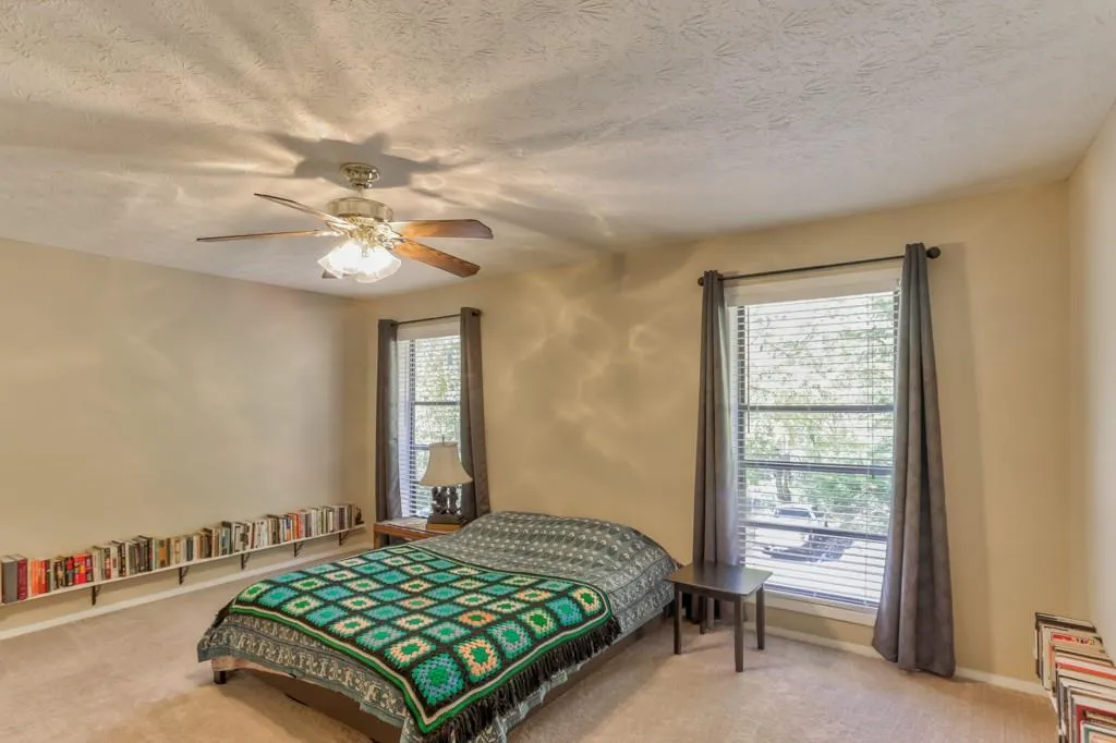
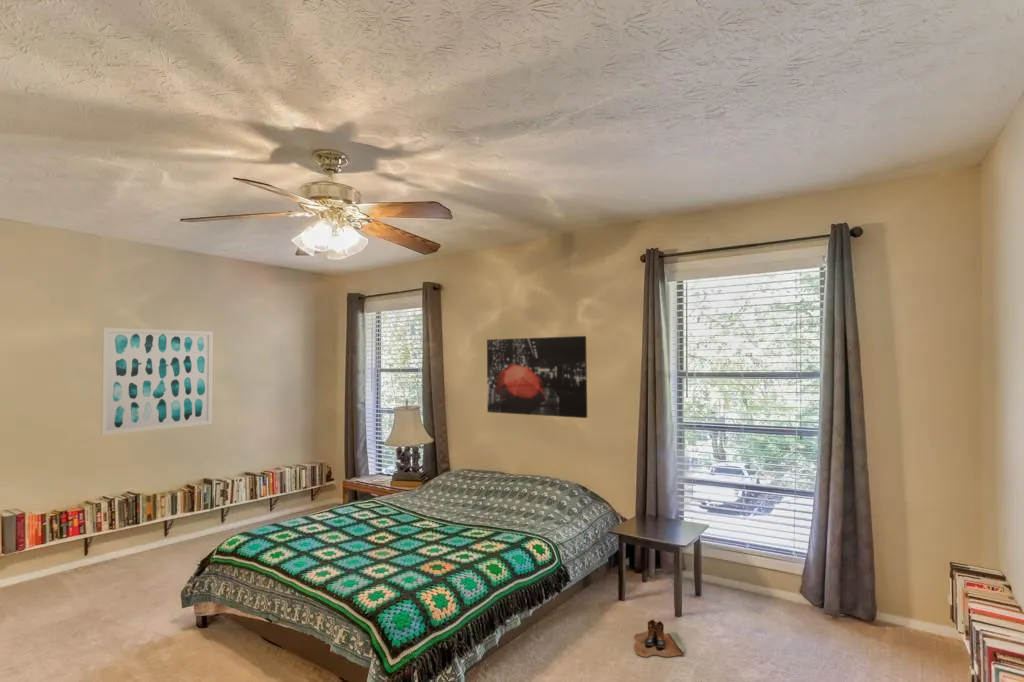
+ wall art (534, 376)
+ wall art (161, 379)
+ boots (657, 634)
